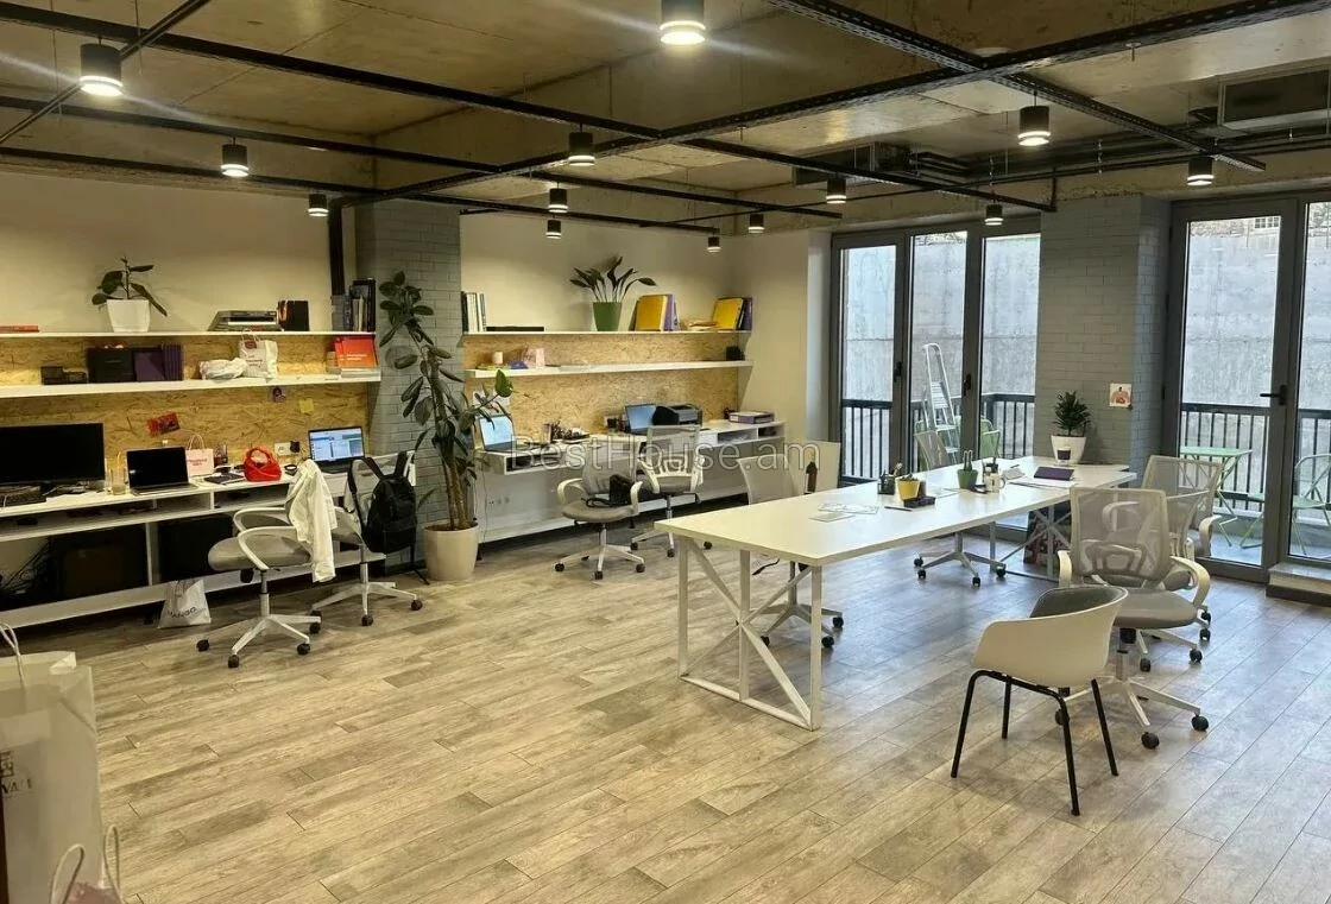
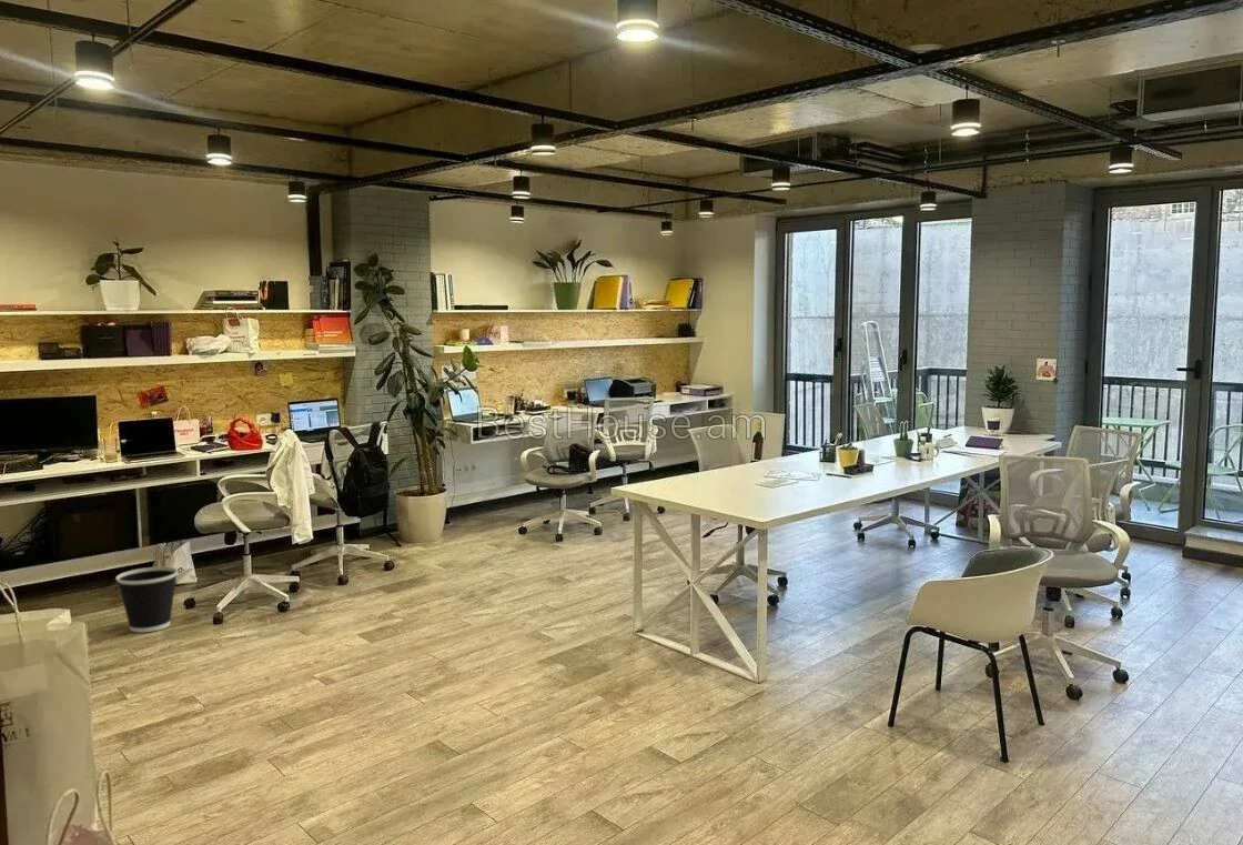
+ wastebasket (149, 600)
